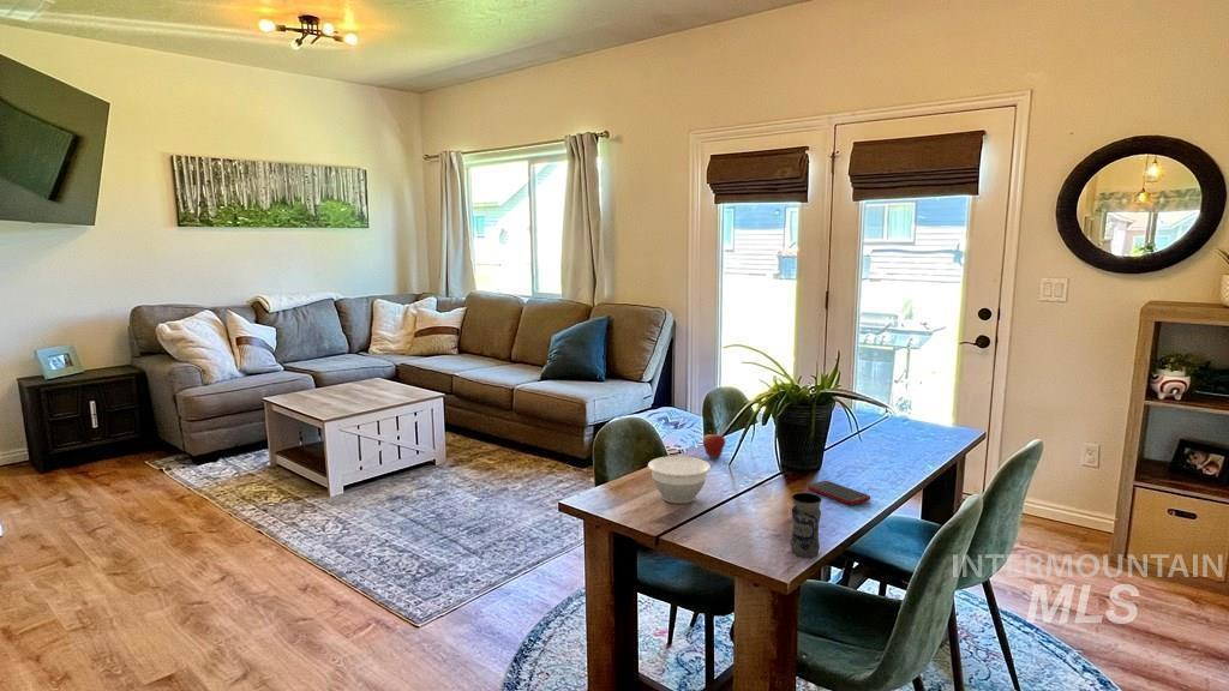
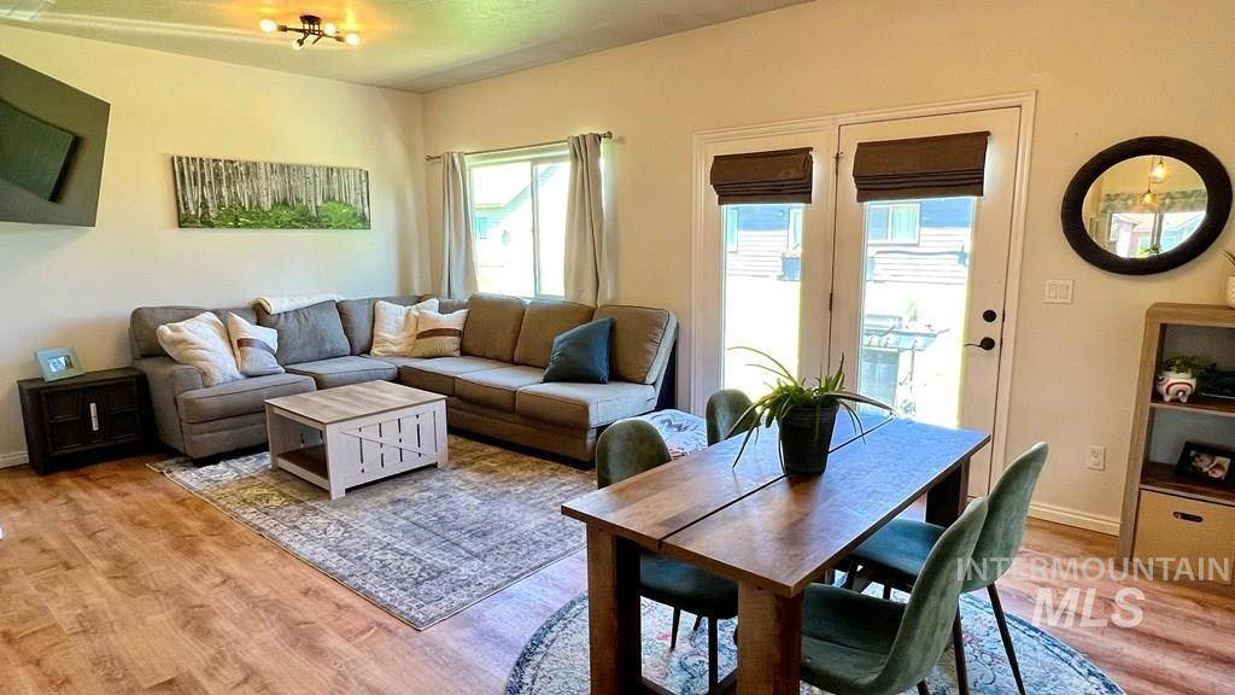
- fruit (713, 440)
- jar (805, 524)
- cell phone (838, 492)
- bowl (678, 481)
